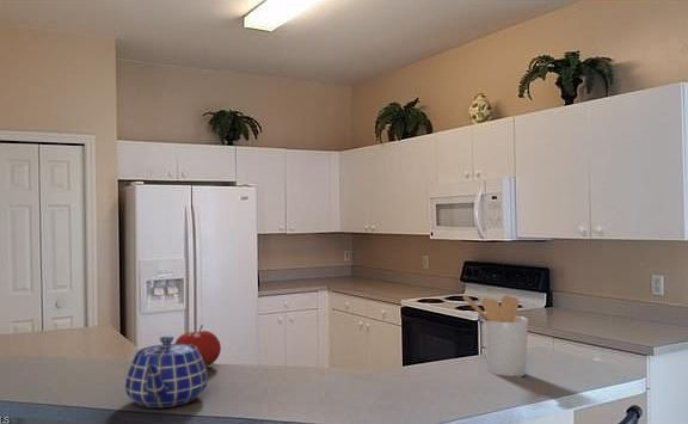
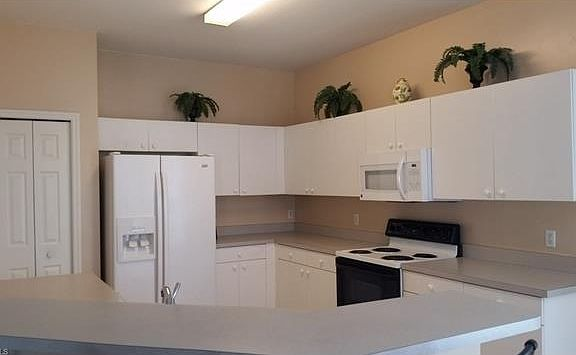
- teapot (166, 369)
- utensil holder (493, 332)
- fruit (197, 346)
